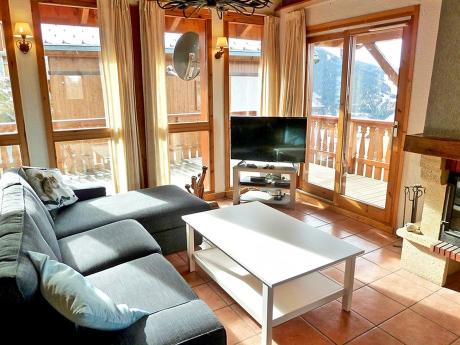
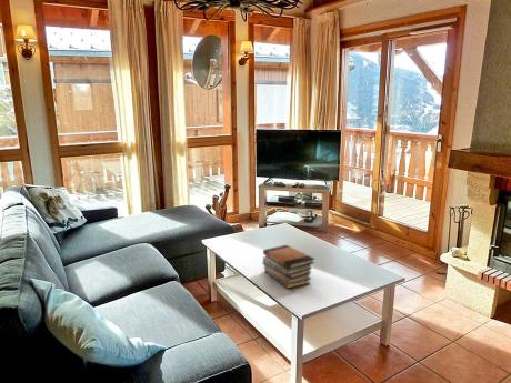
+ book stack (287, 265)
